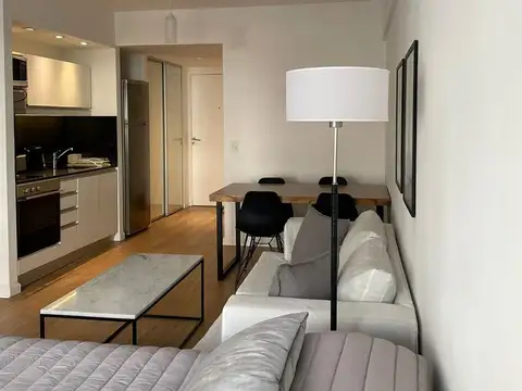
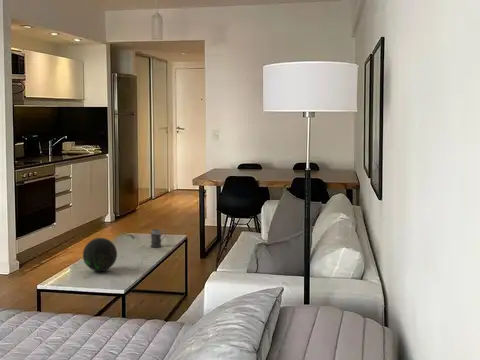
+ mug (158, 237)
+ decorative orb (100, 254)
